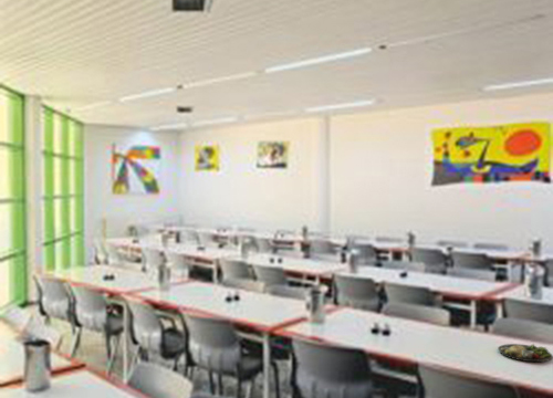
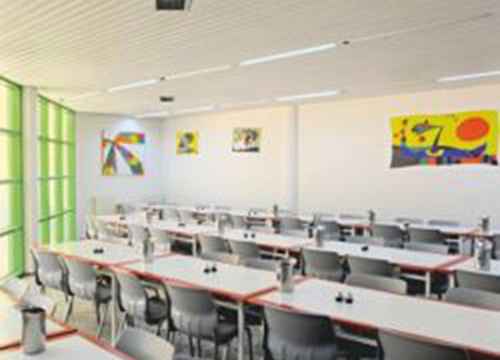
- dinner plate (524, 348)
